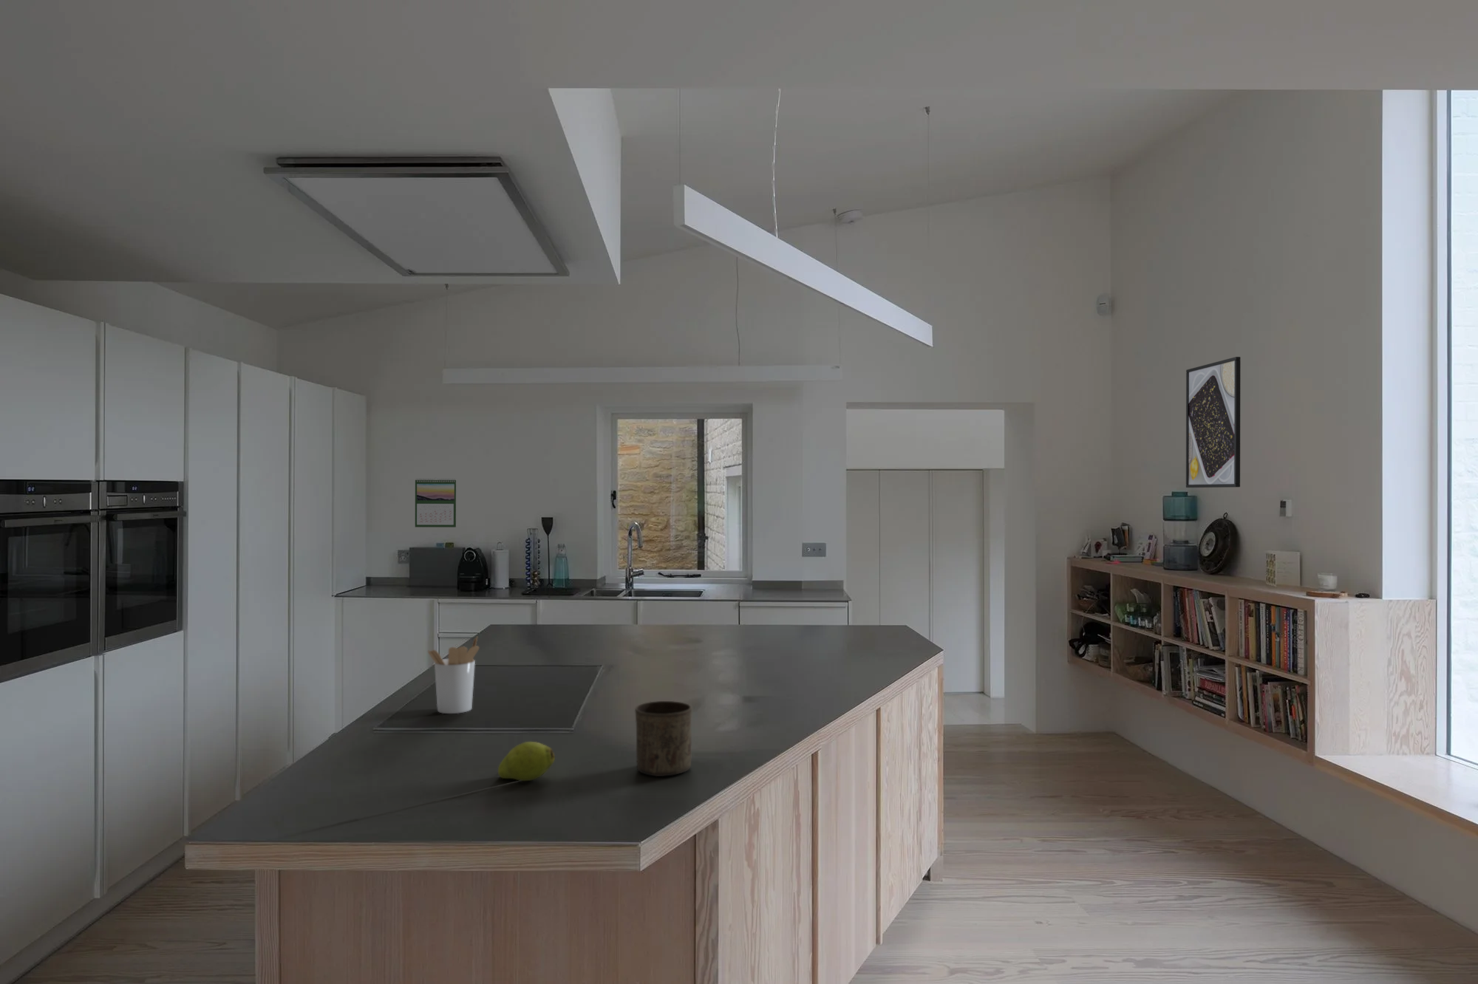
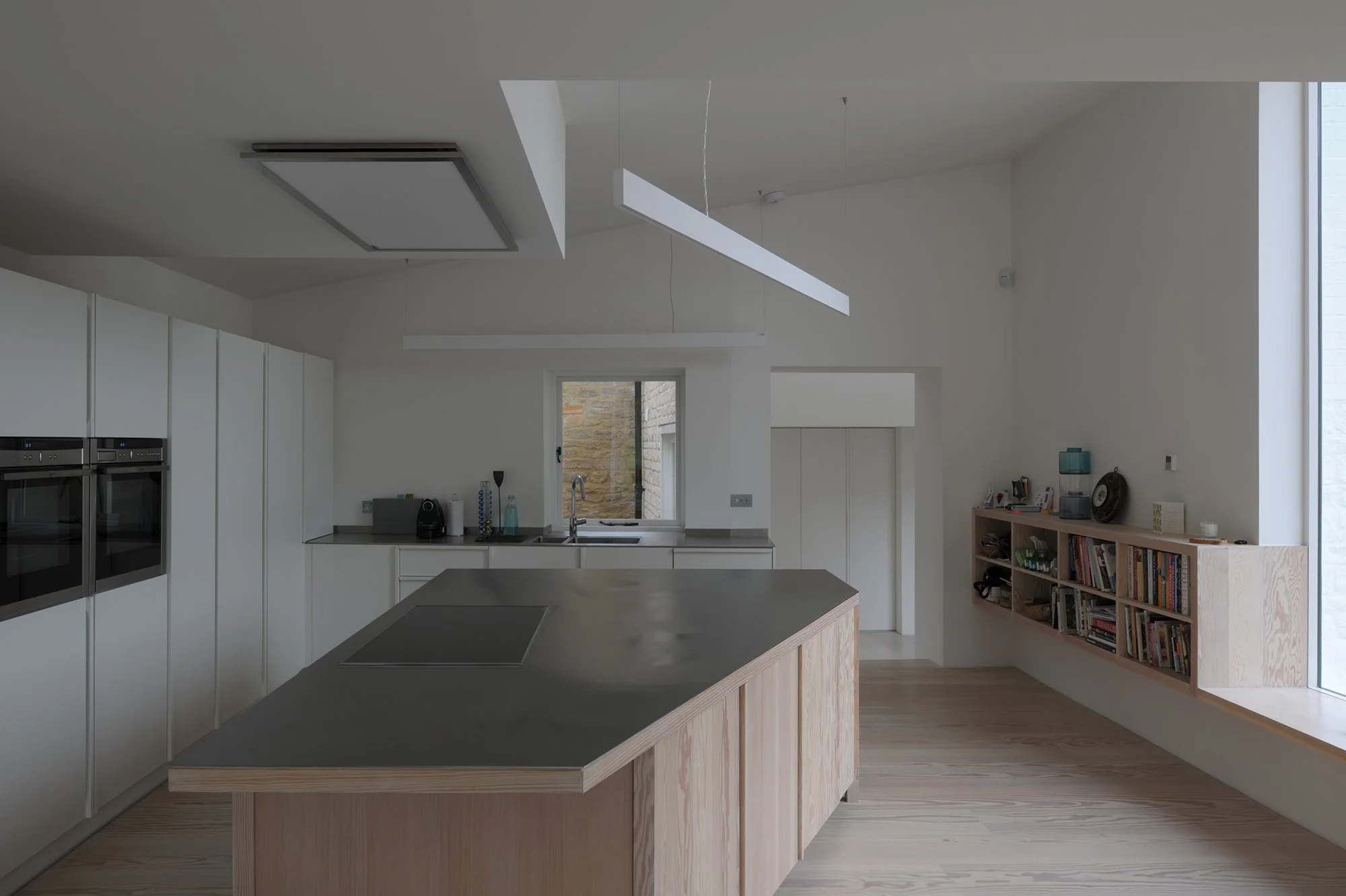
- calendar (435, 502)
- cup (663, 738)
- utensil holder (458, 675)
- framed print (1211, 425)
- fruit (523, 759)
